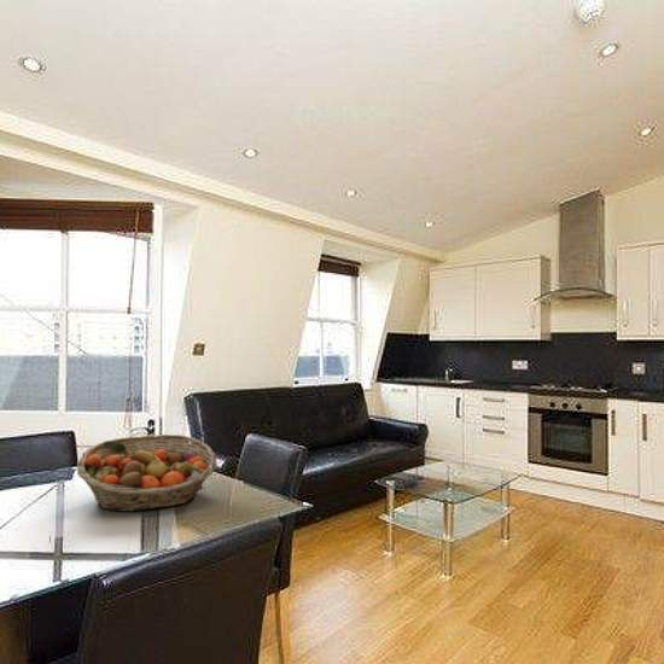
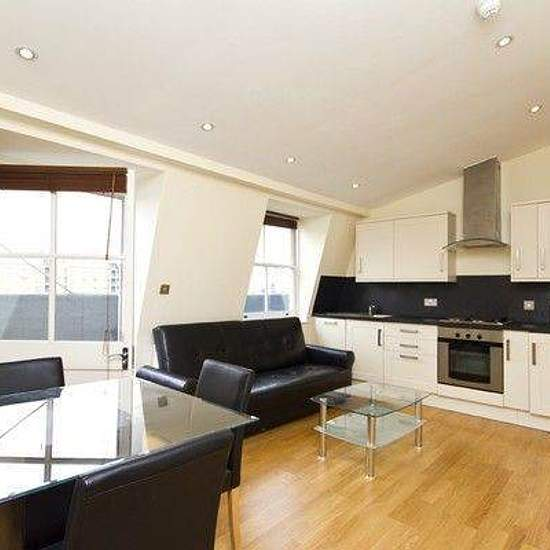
- fruit basket (150, 470)
